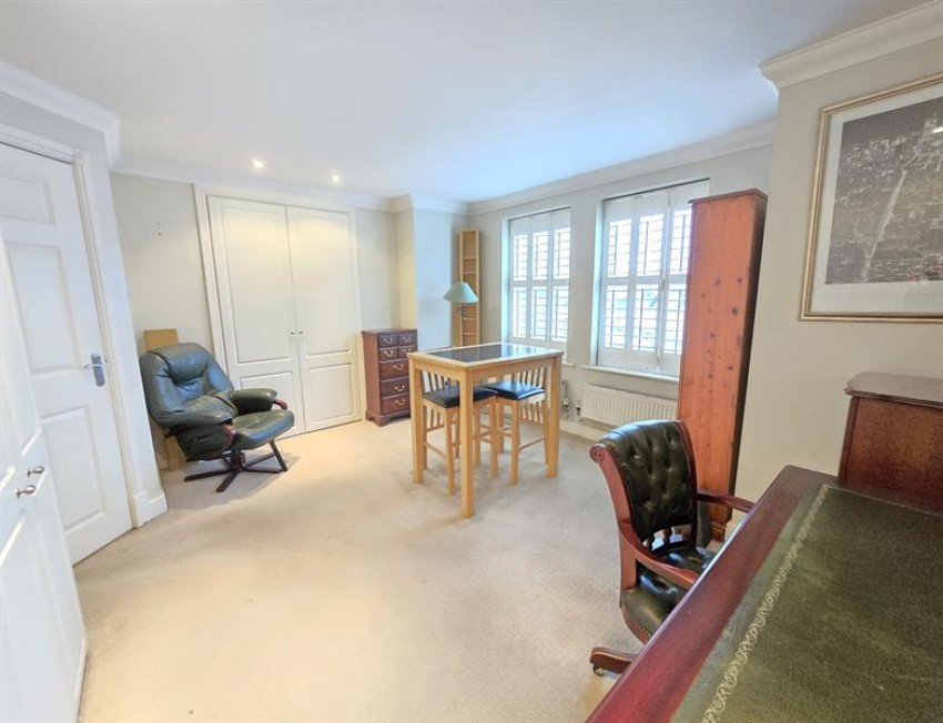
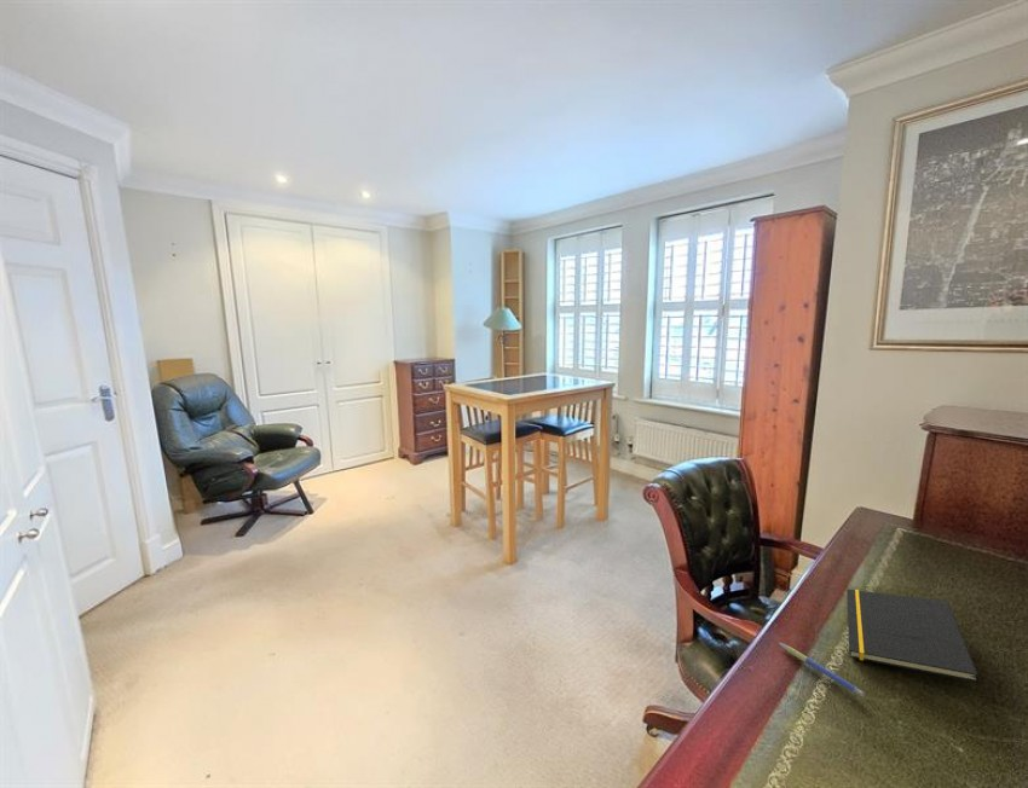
+ notepad (901, 627)
+ pen (816, 666)
